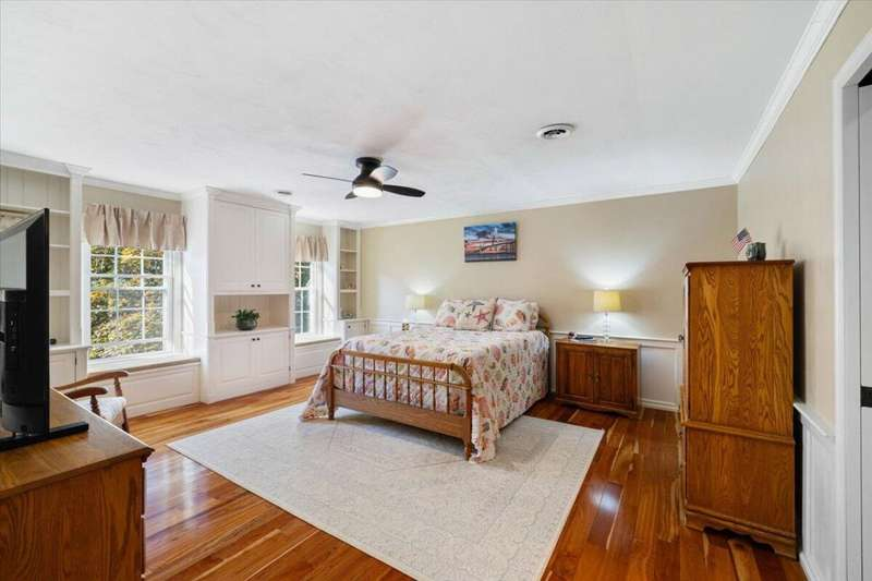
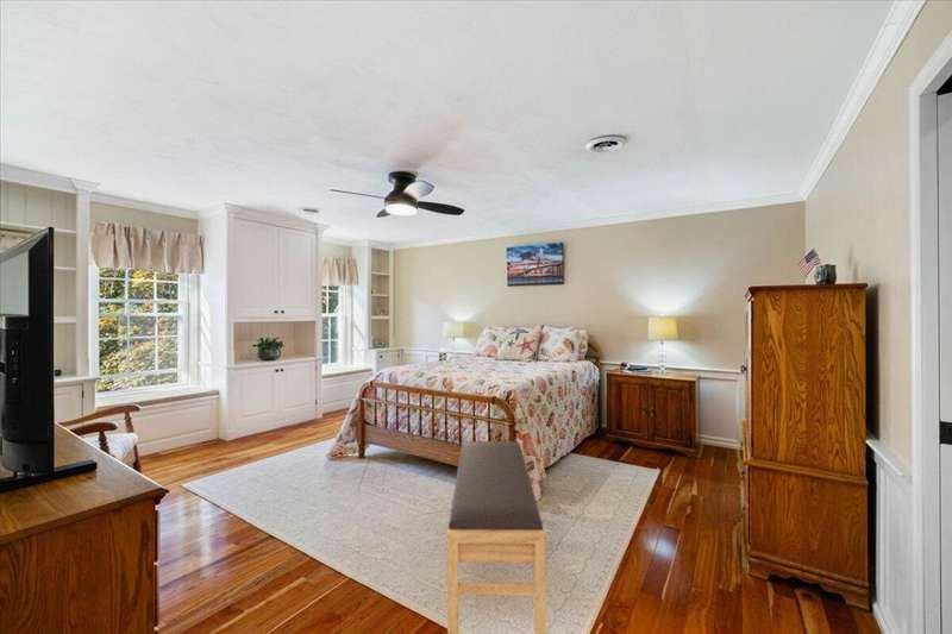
+ bench (493, 513)
